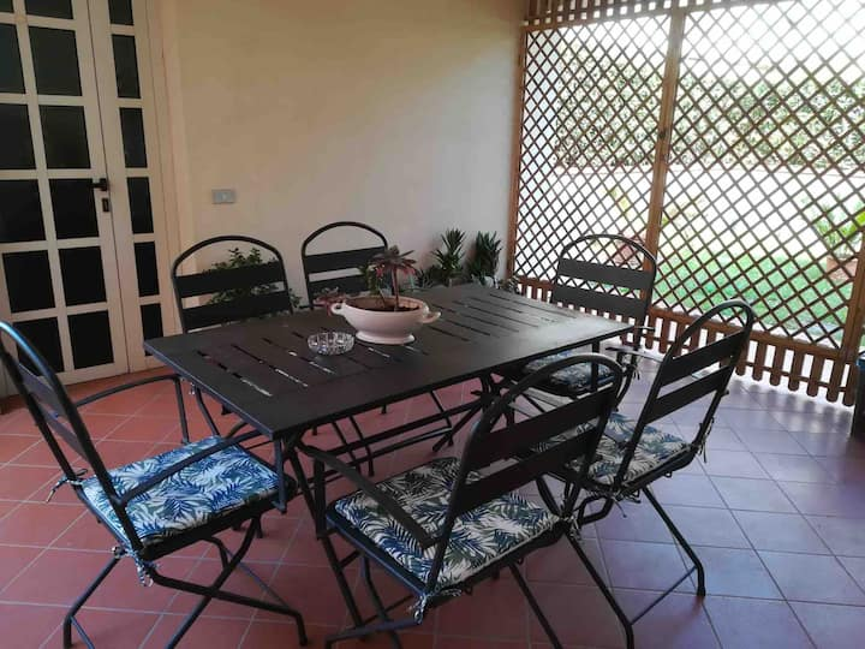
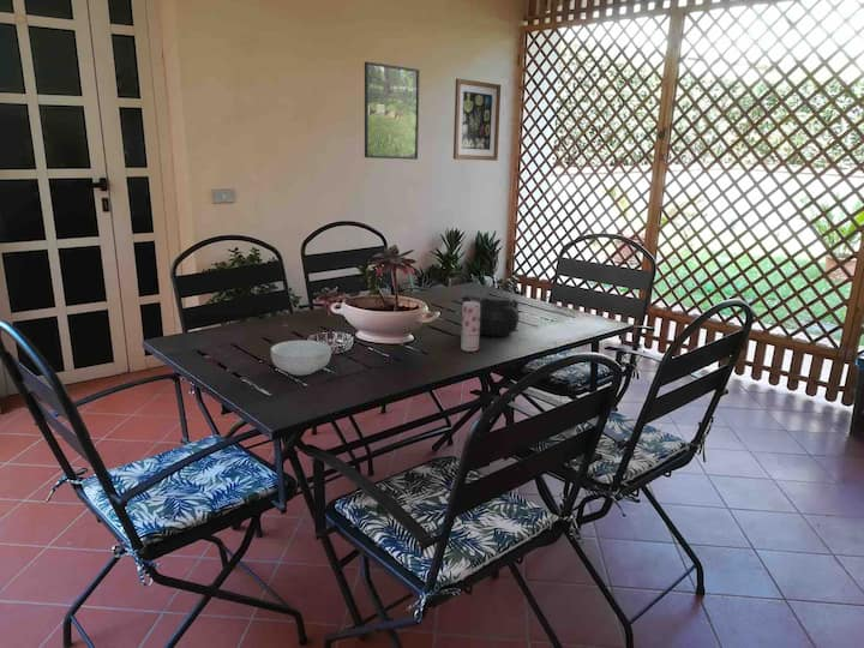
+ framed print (392, 113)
+ teapot (490, 314)
+ wall art (476, 121)
+ beverage can (470, 325)
+ cereal bowl (301, 359)
